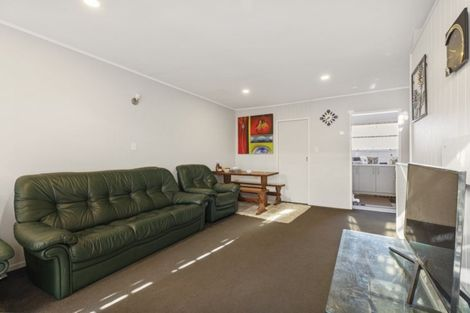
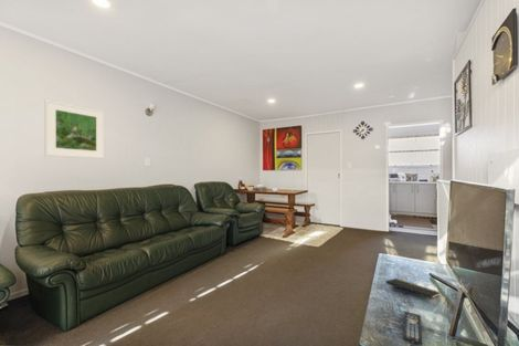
+ remote control (412, 326)
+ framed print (76, 132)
+ notepad (412, 287)
